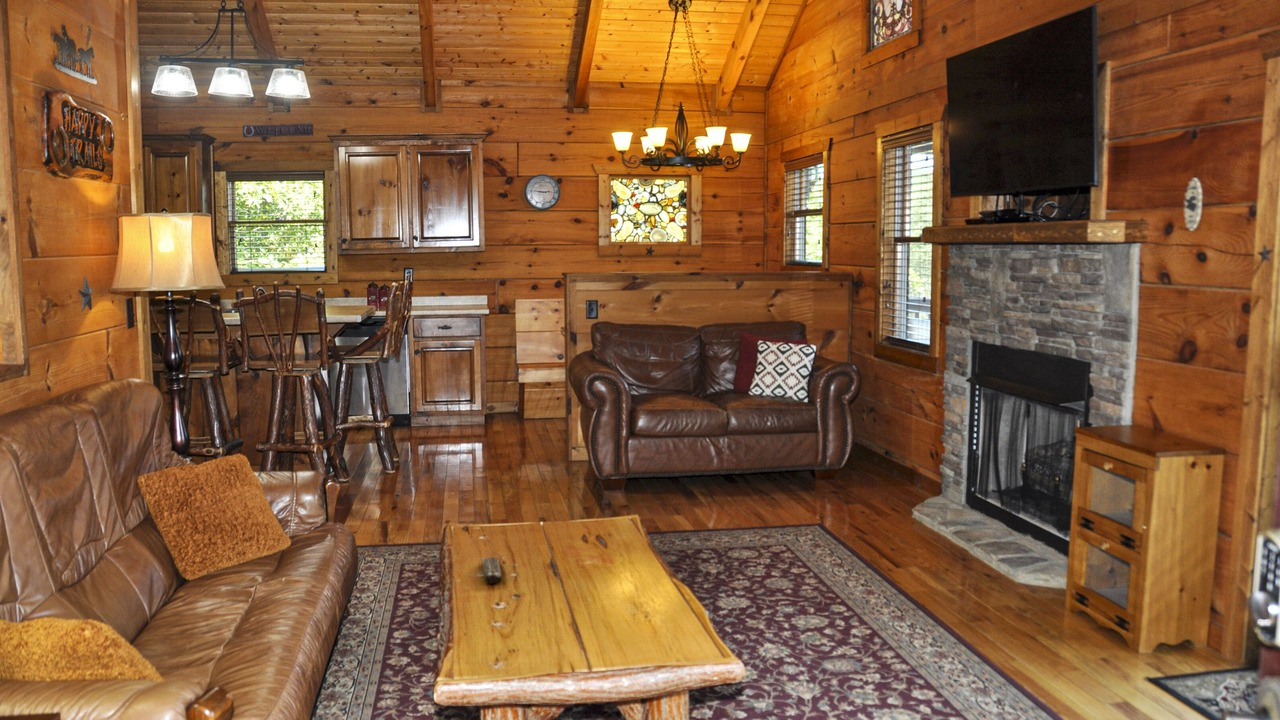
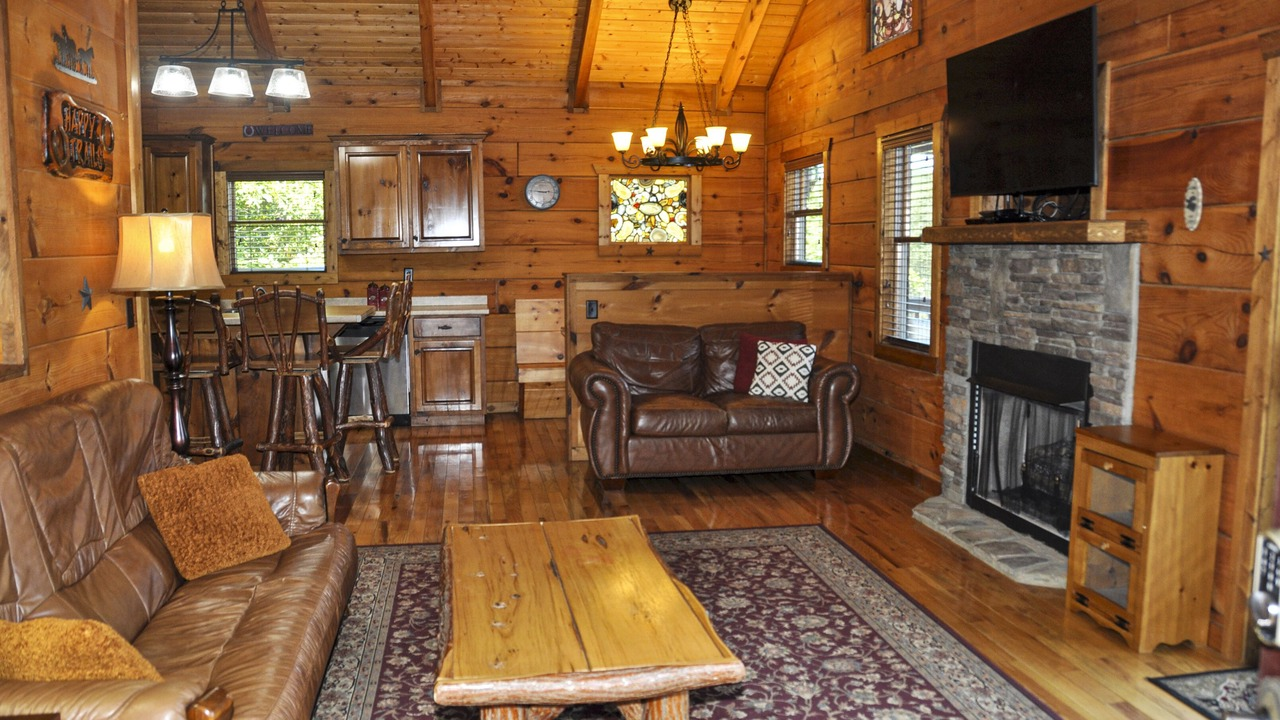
- remote control (491, 569)
